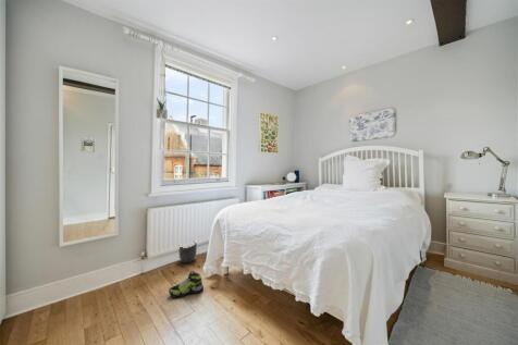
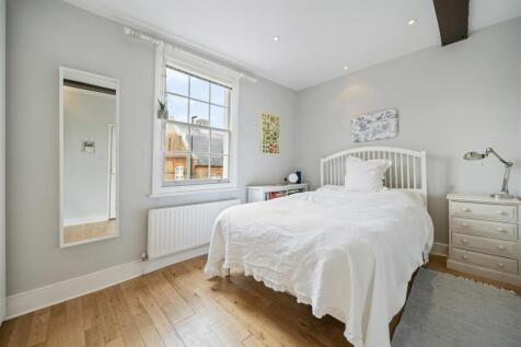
- shoe (186, 282)
- planter (187, 252)
